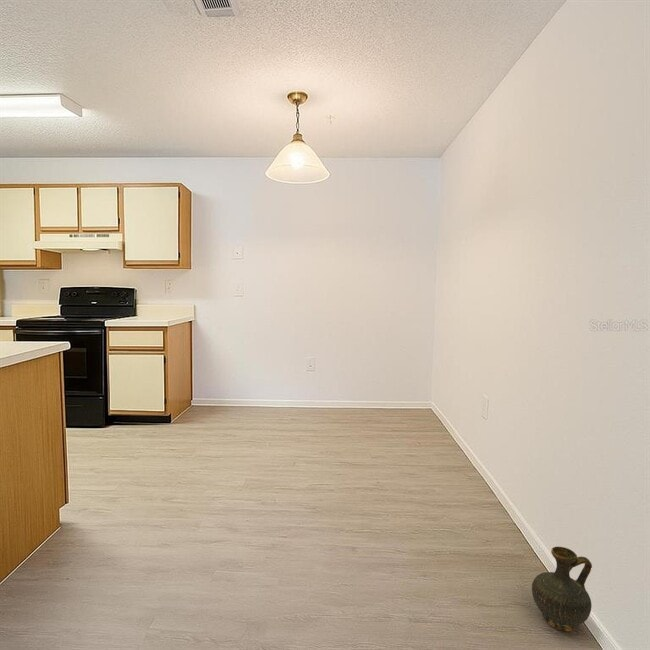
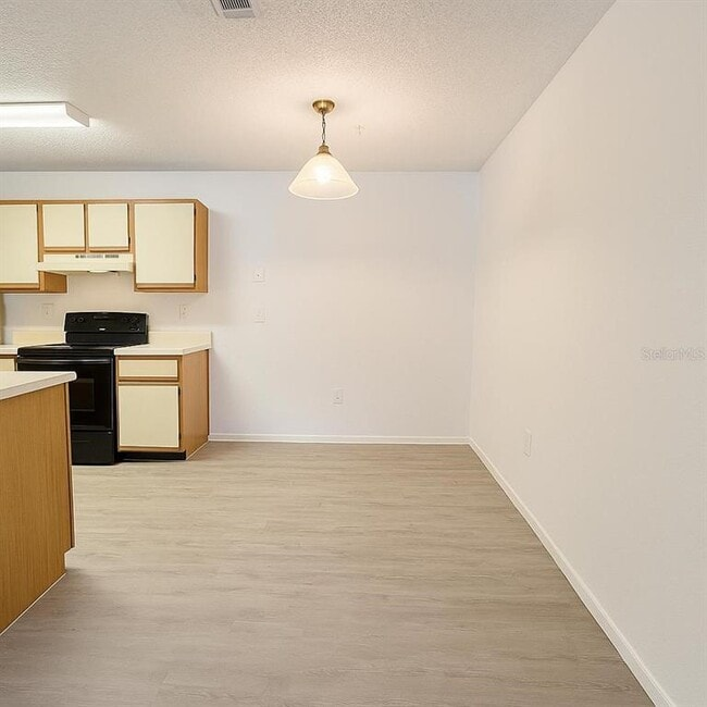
- ceramic jug (561, 586)
